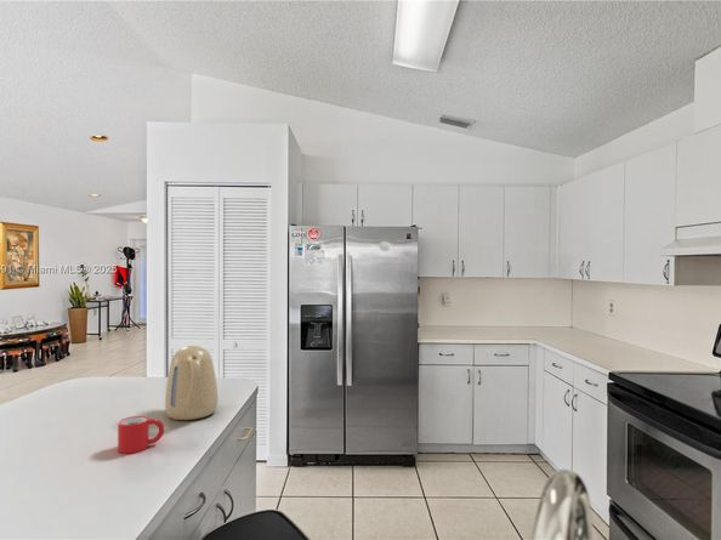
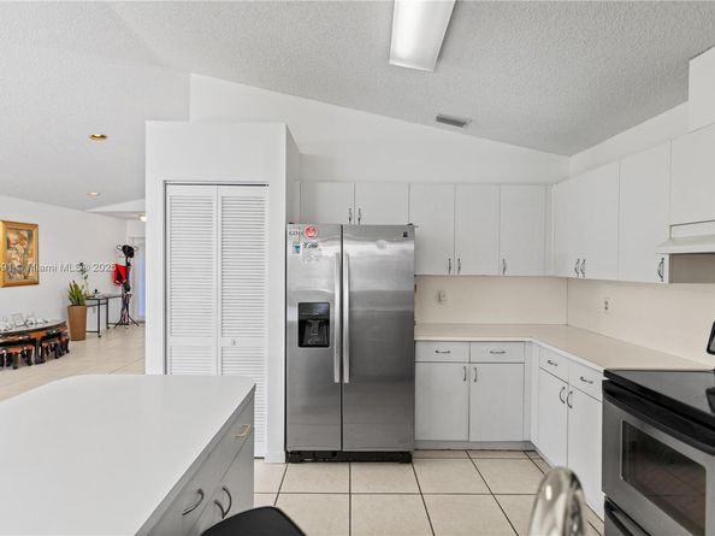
- kettle (192, 380)
- mug (141, 432)
